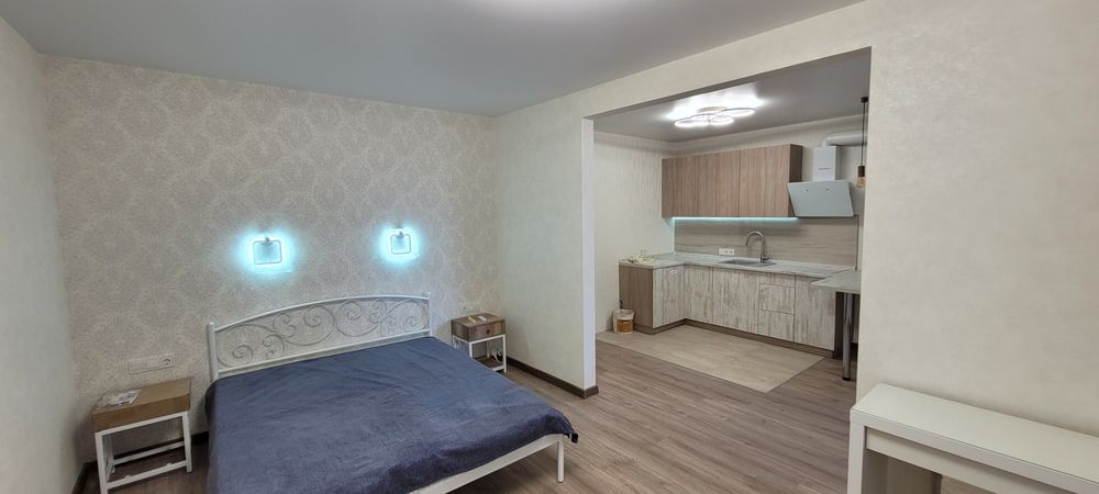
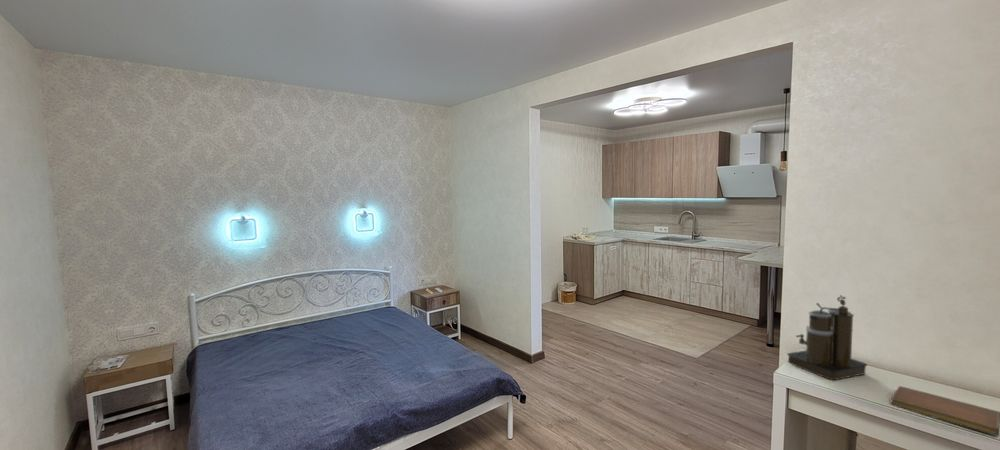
+ notebook (943, 408)
+ coffee maker (826, 330)
